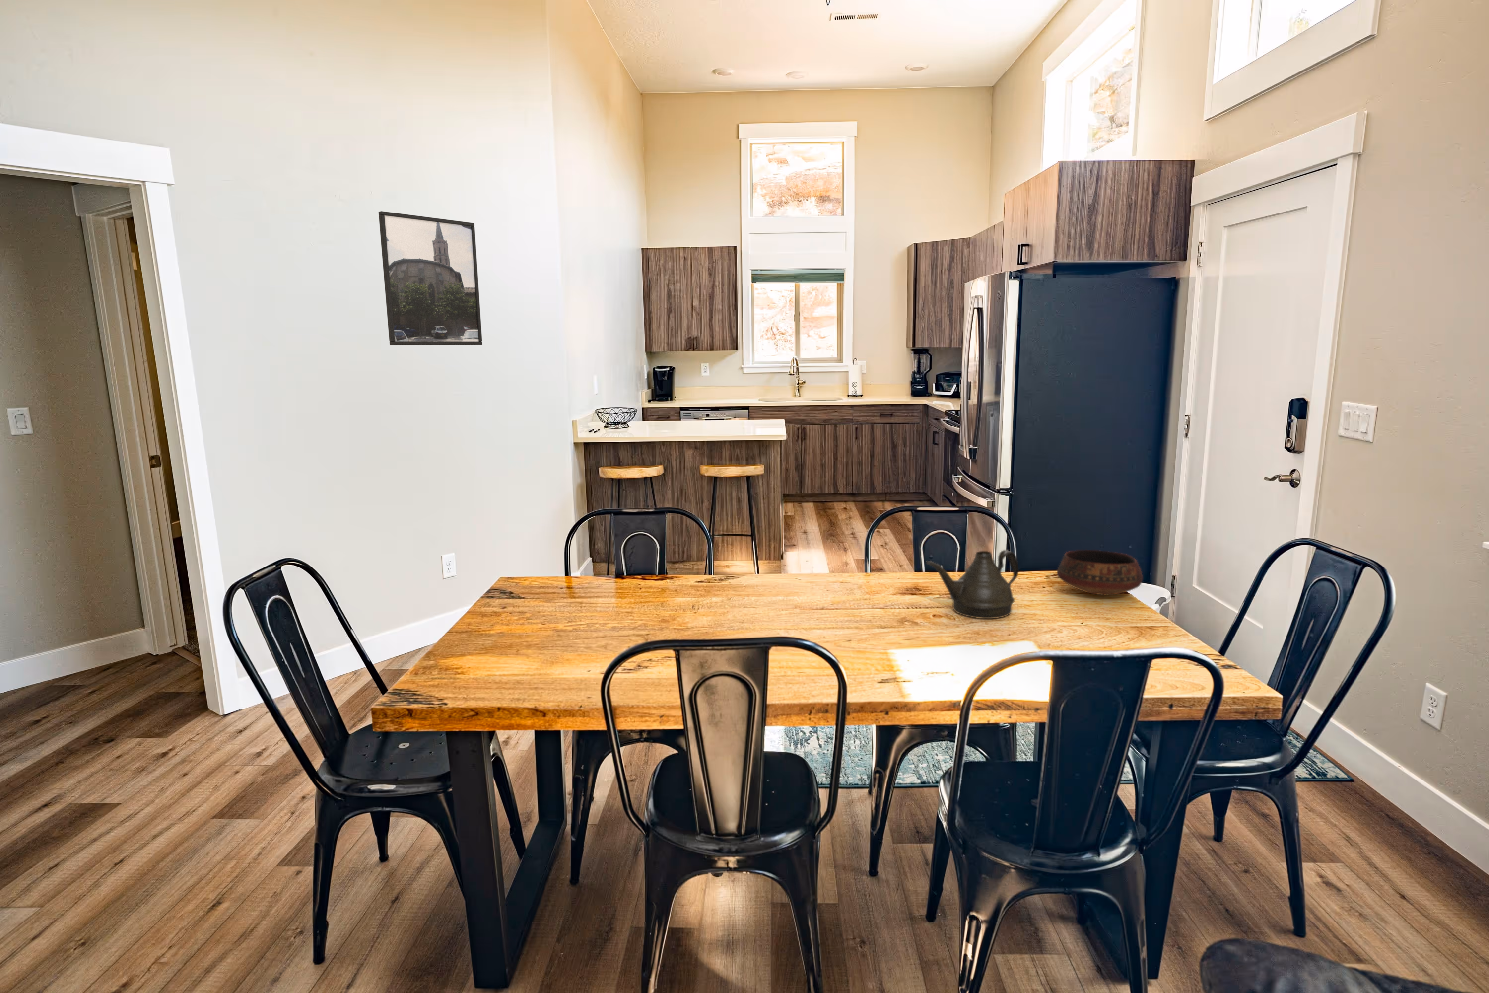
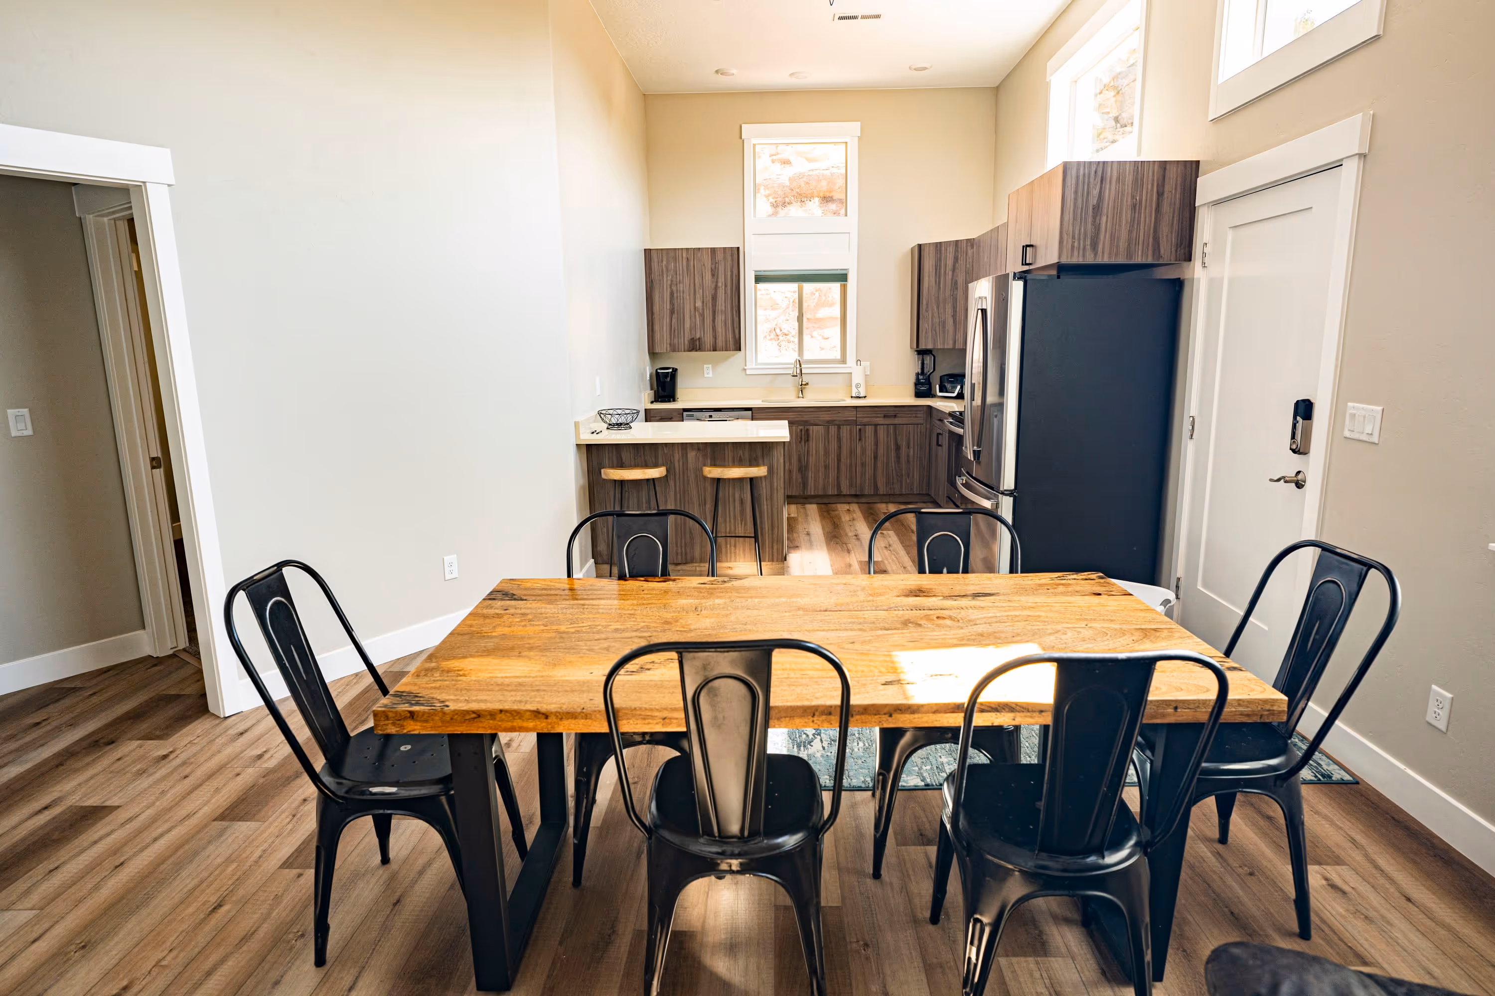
- bowl (1099, 574)
- teapot (971, 582)
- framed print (433, 281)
